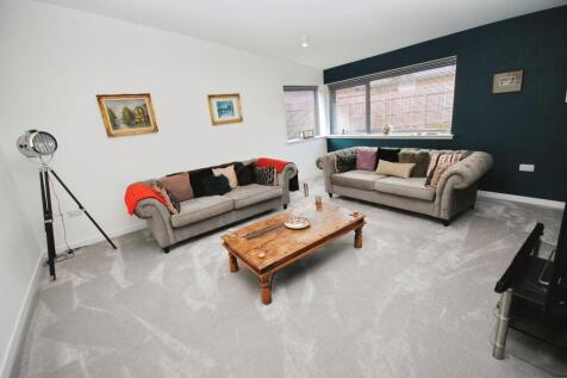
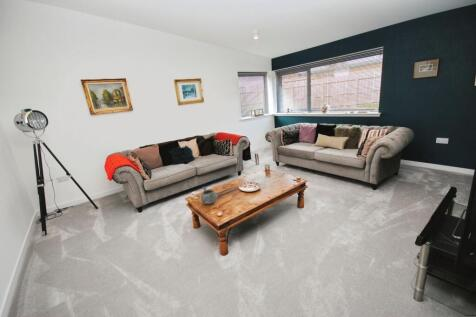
+ decorative bowl (208, 195)
